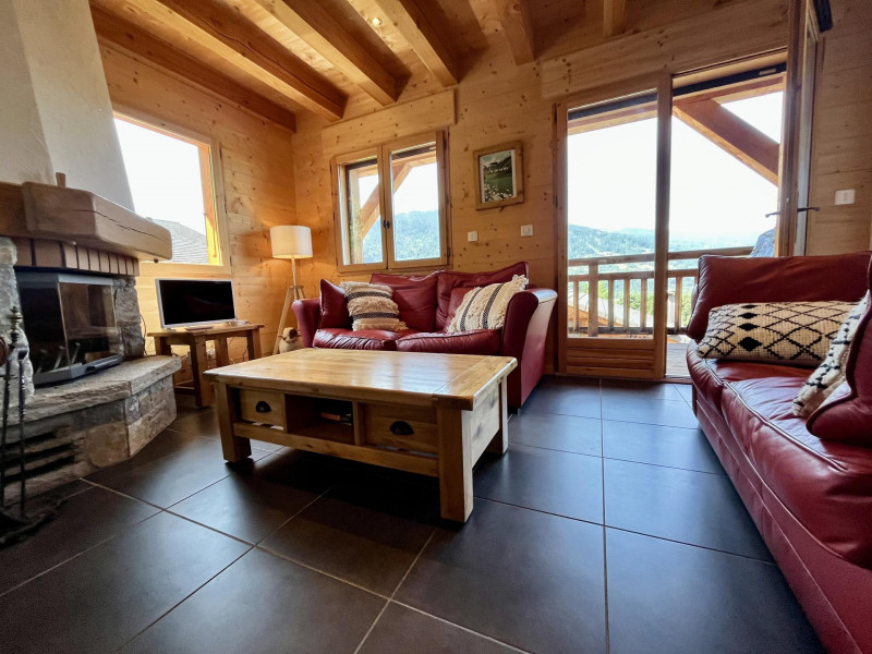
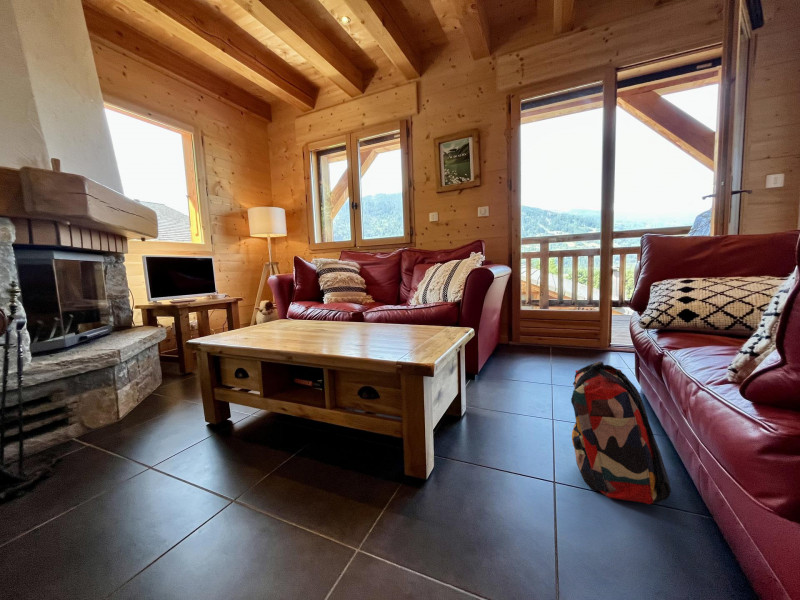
+ backpack (616, 421)
